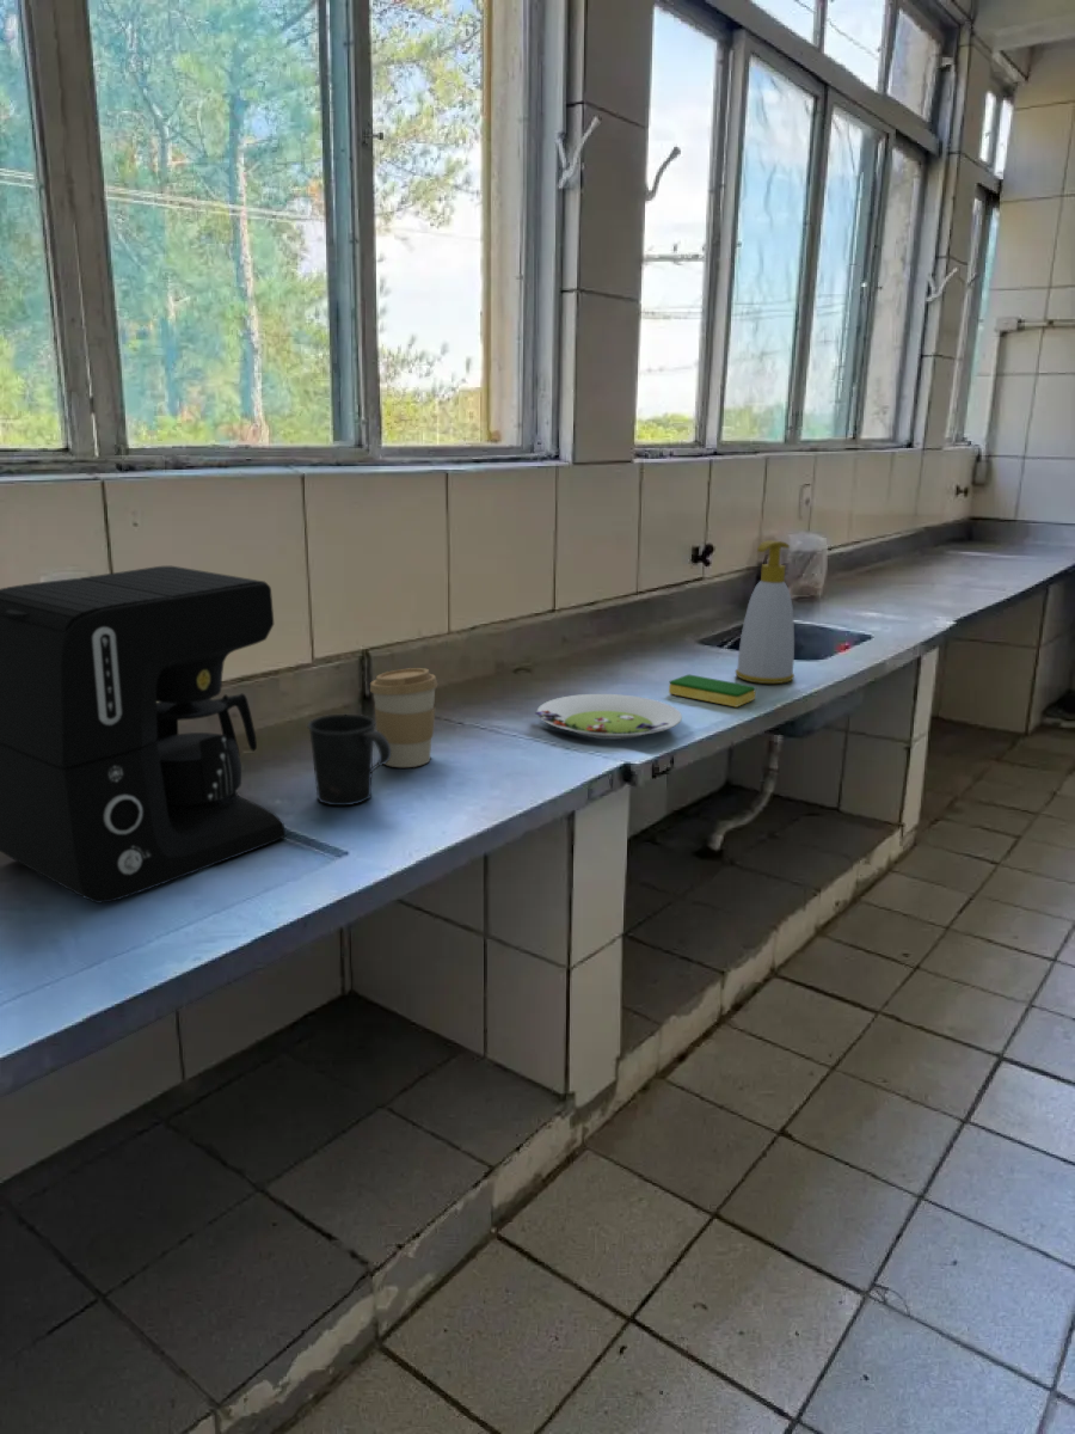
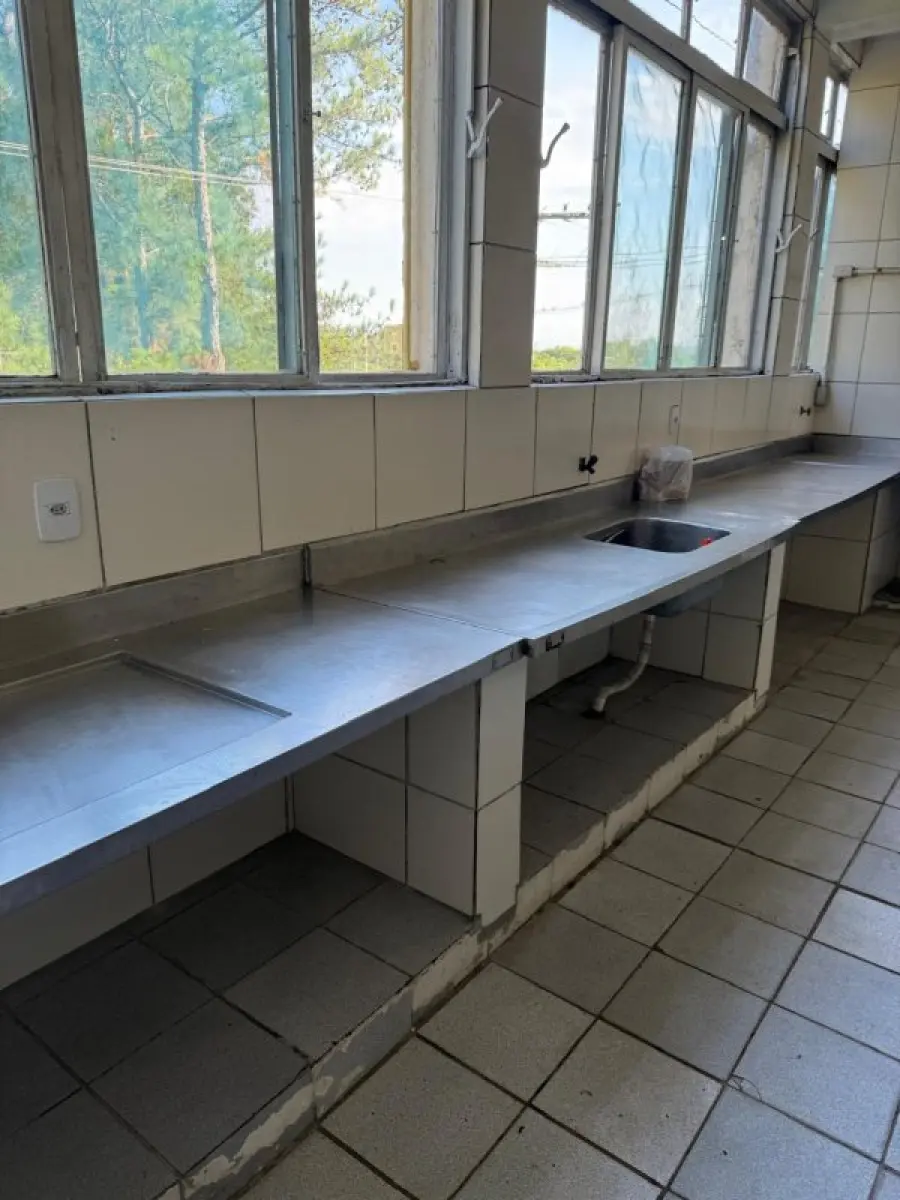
- salad plate (608, 717)
- dish sponge (711, 690)
- coffee cup (404, 715)
- mug (352, 762)
- coffee maker (147, 719)
- soap bottle (769, 611)
